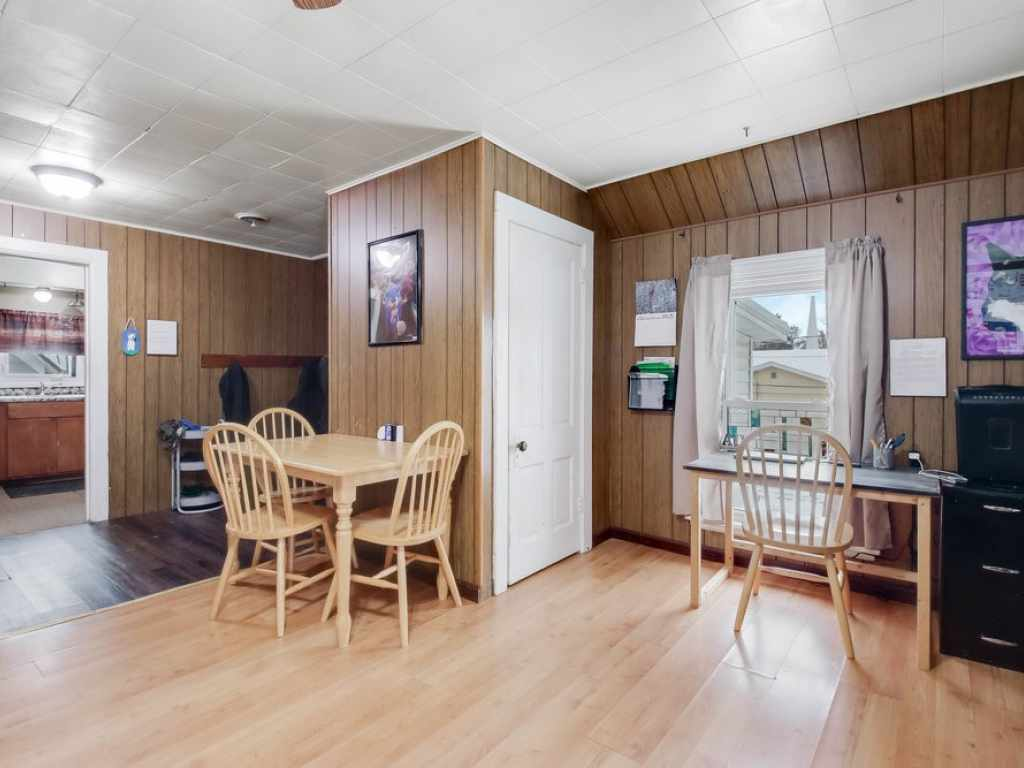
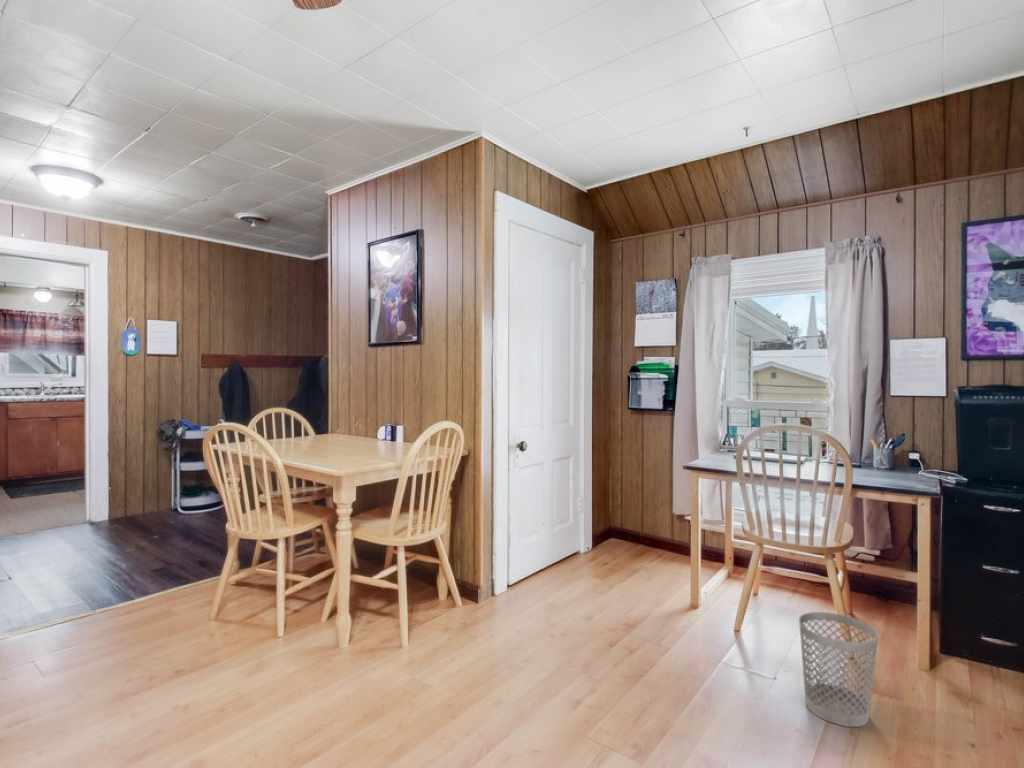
+ wastebasket (836, 668)
